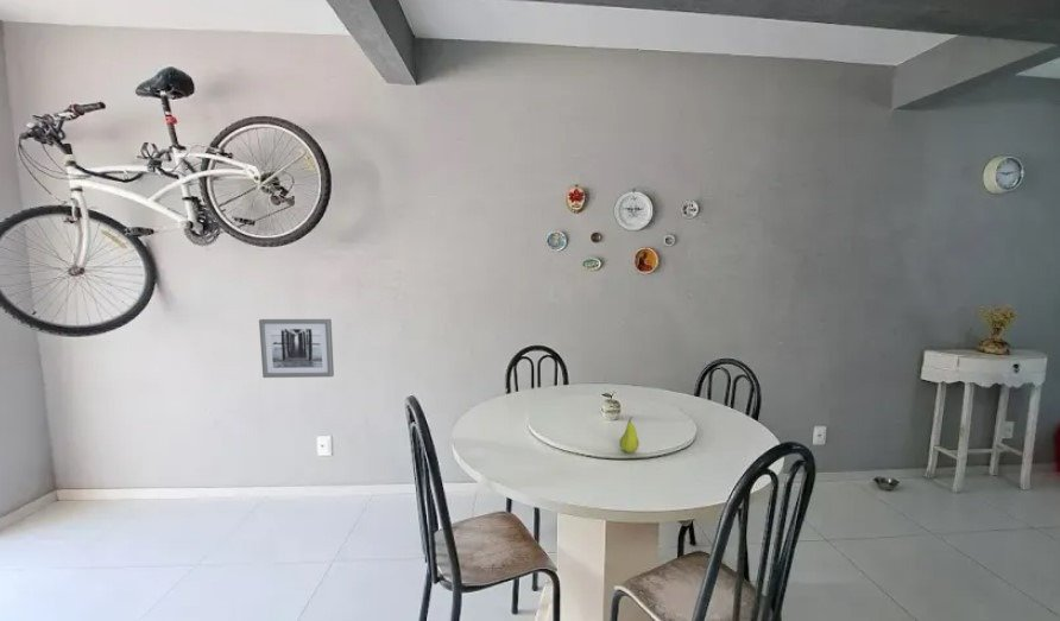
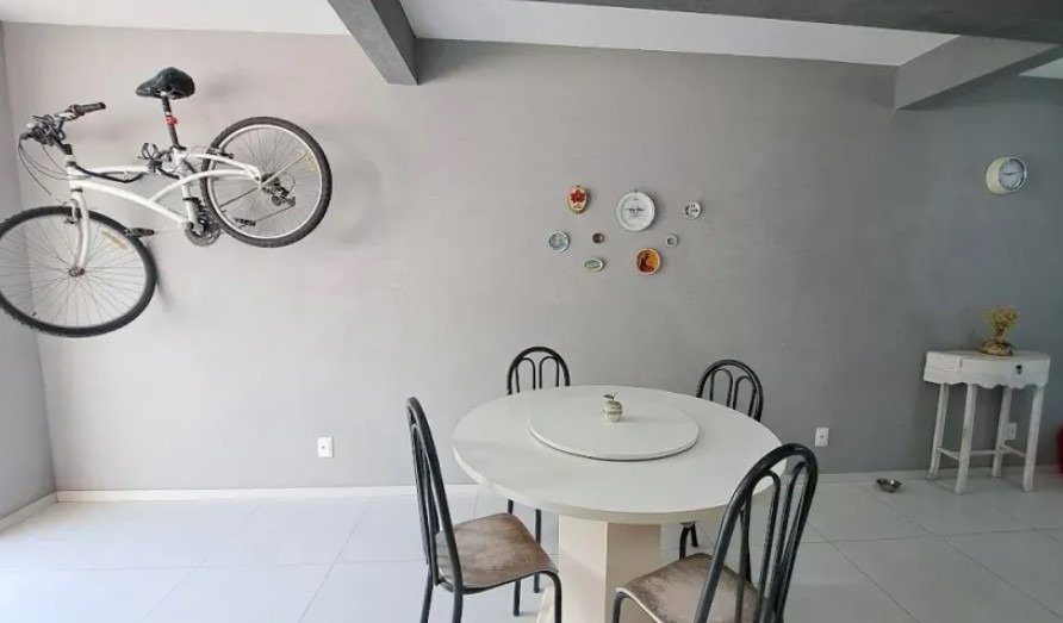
- wall art (296, 348)
- fruit (629, 433)
